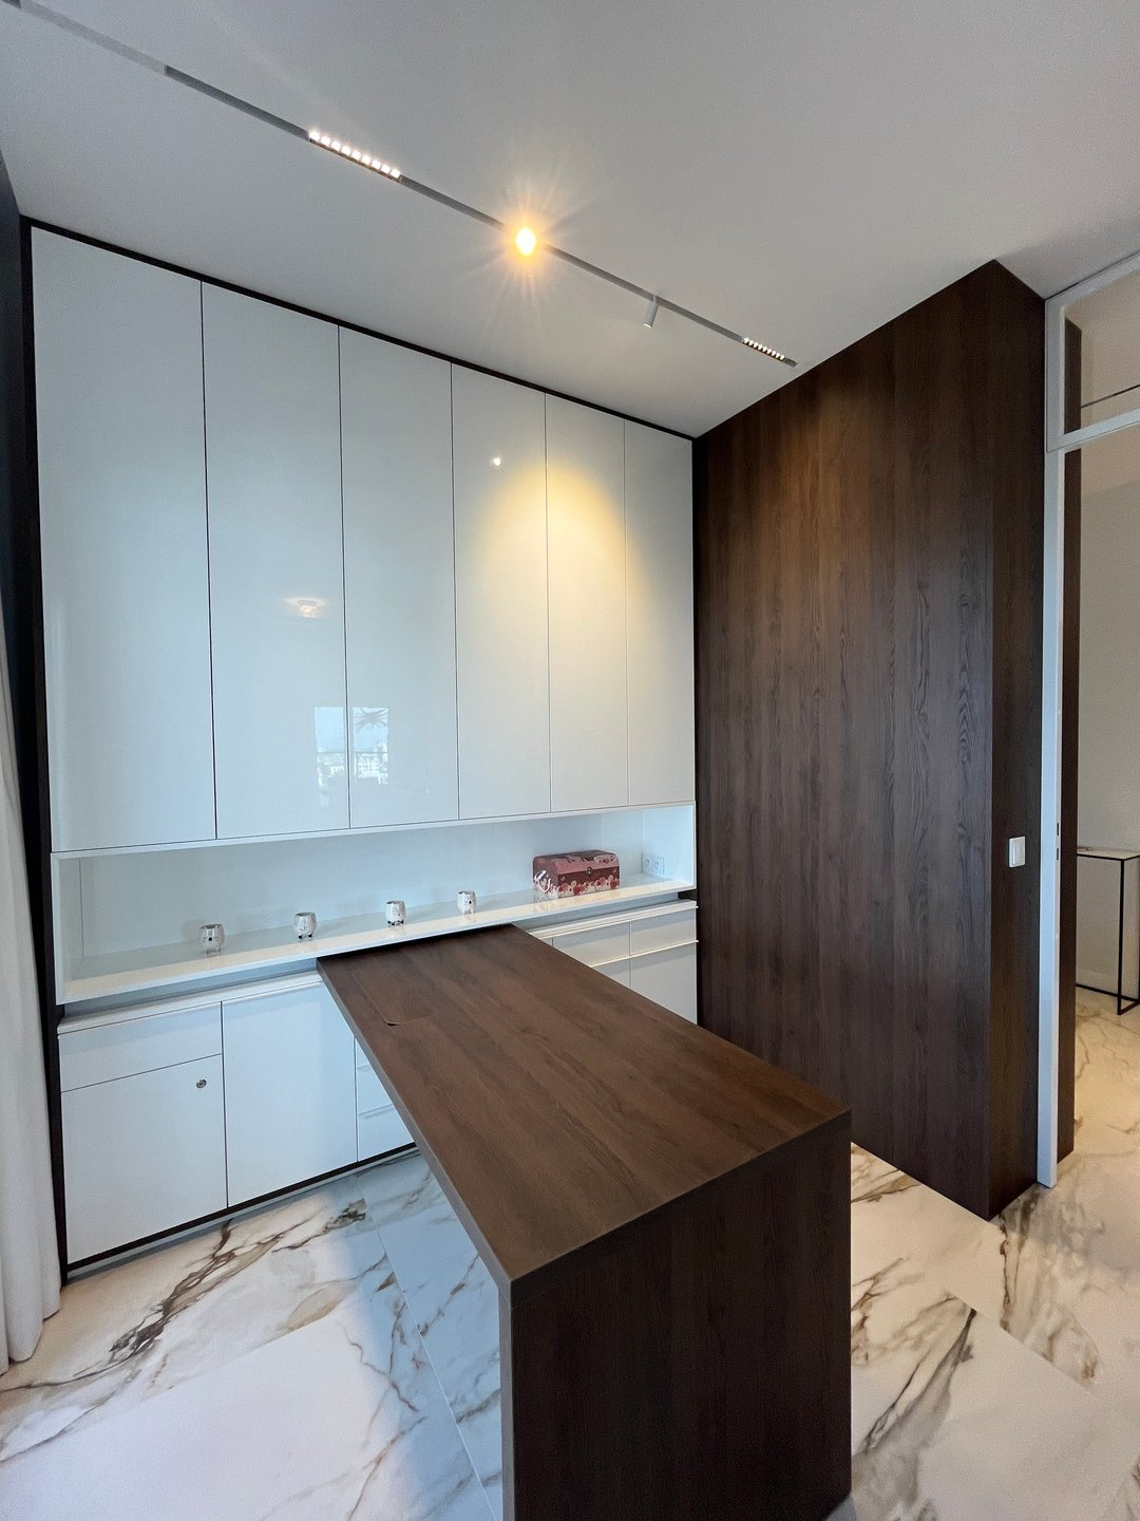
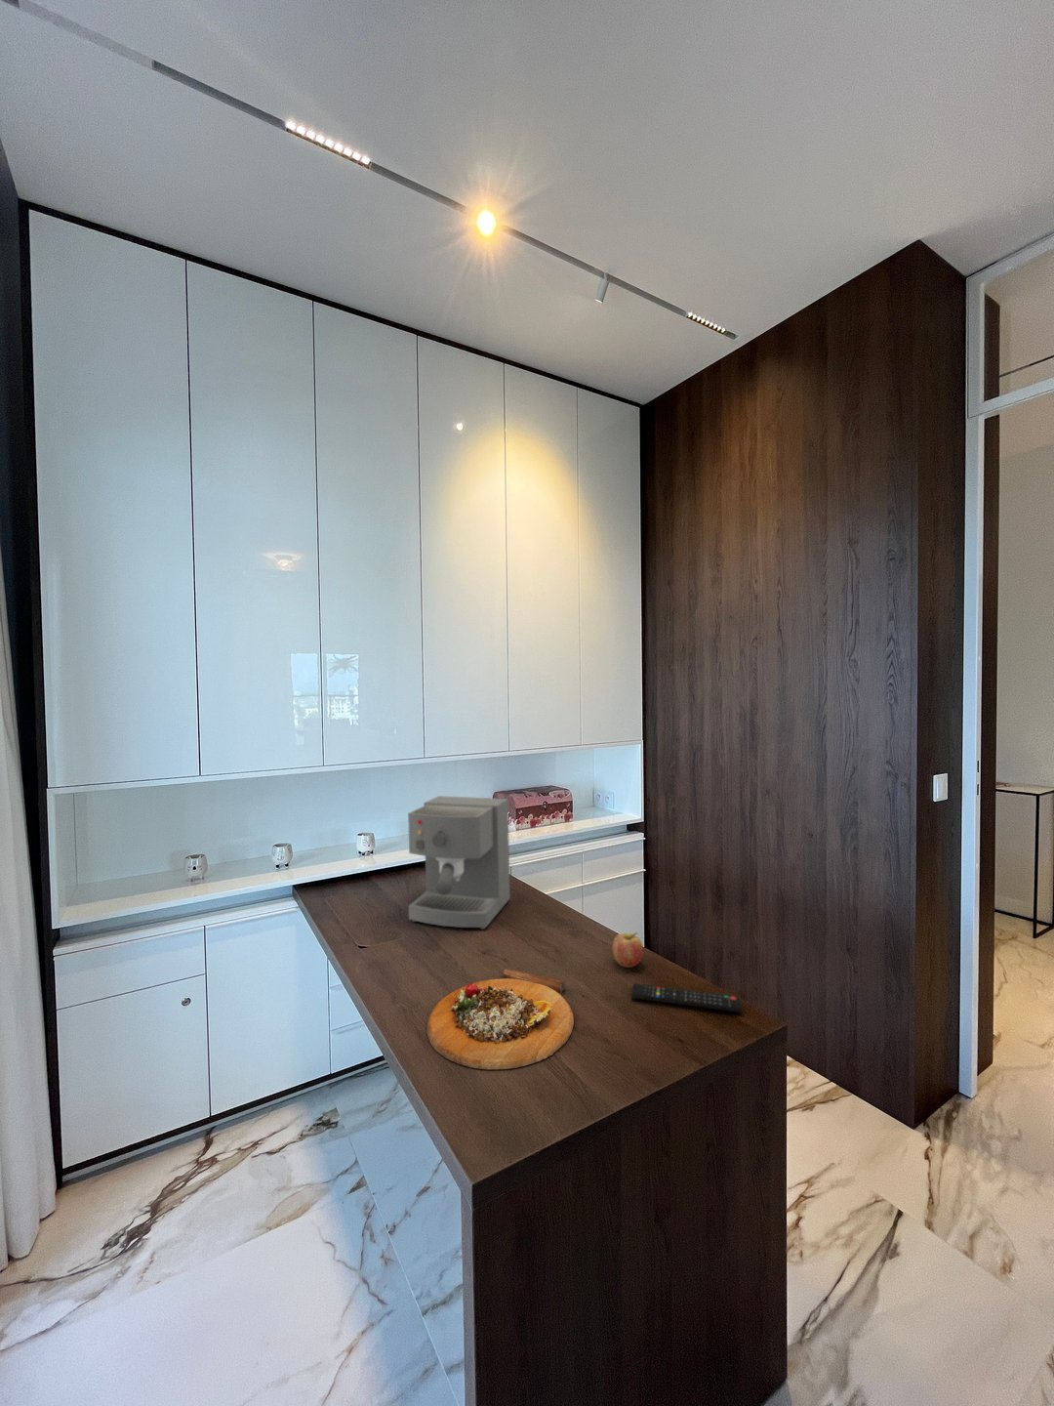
+ coffee maker (464, 859)
+ cutting board (505, 1001)
+ remote control (685, 997)
+ fruit (628, 949)
